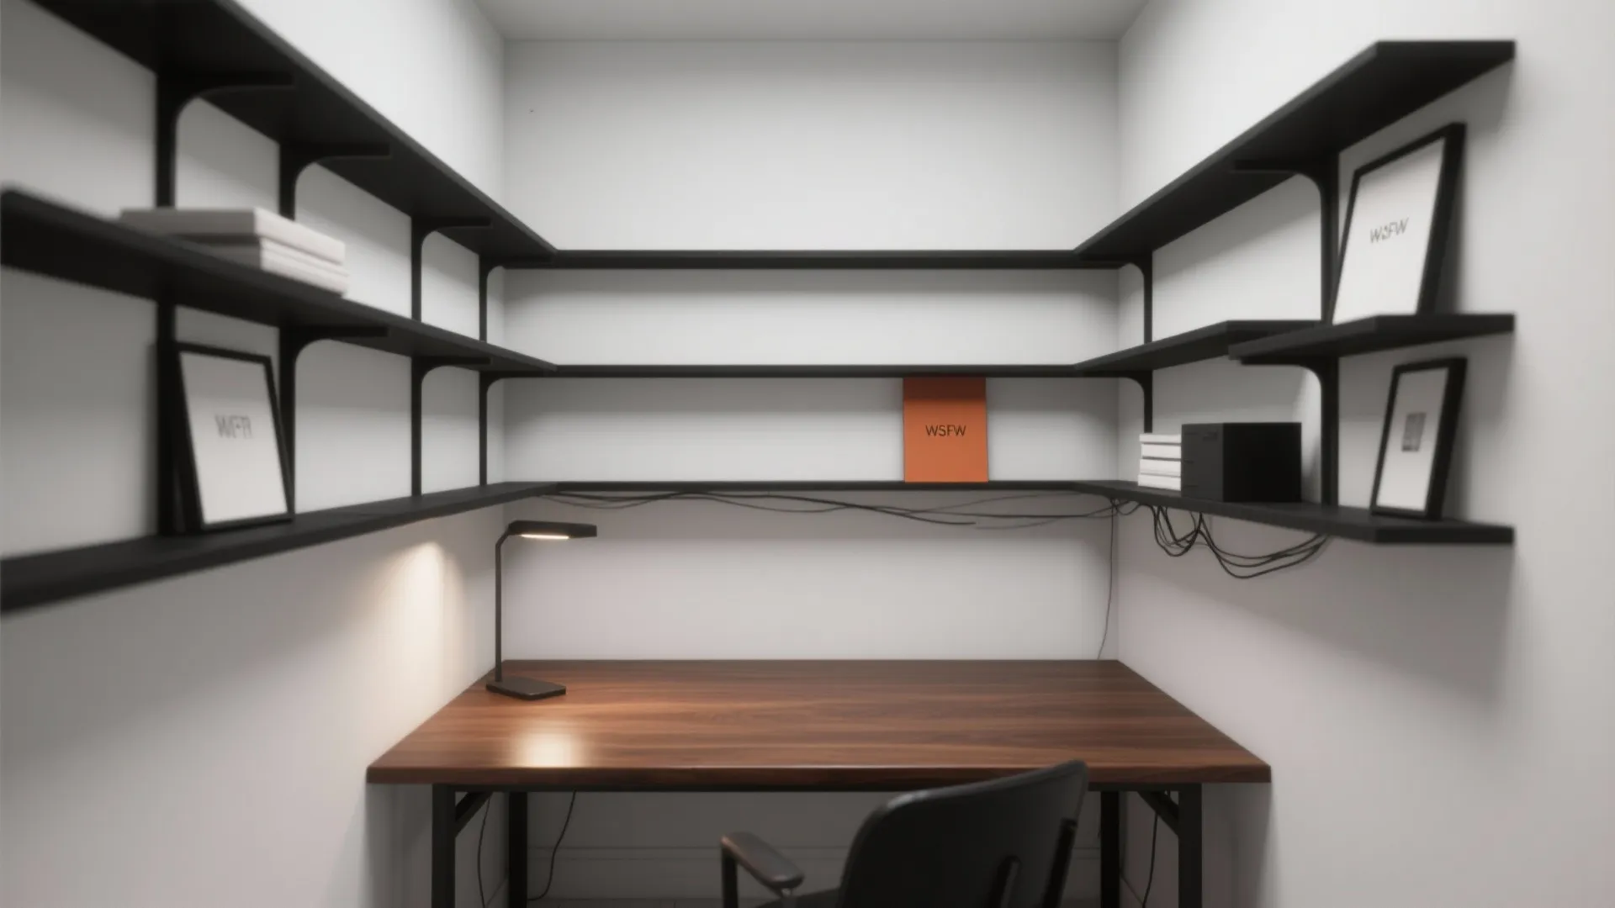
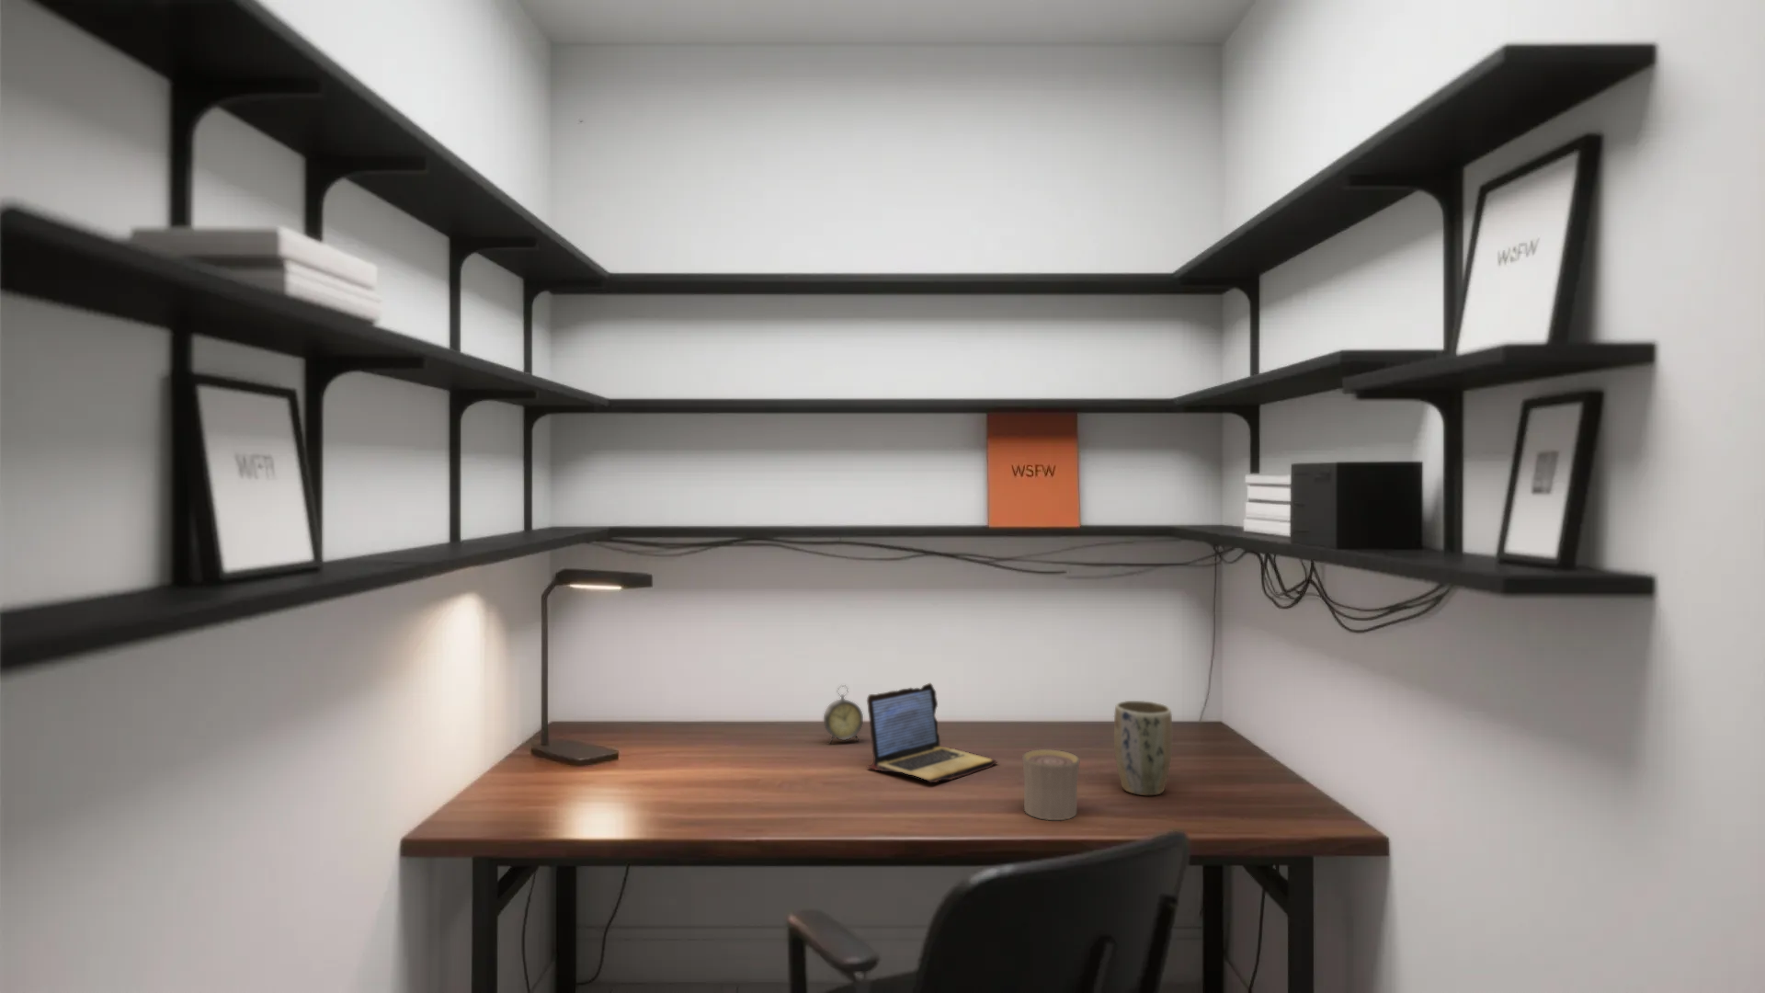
+ alarm clock (842, 713)
+ cup (1050, 783)
+ plant pot (1143, 748)
+ laptop (932, 730)
